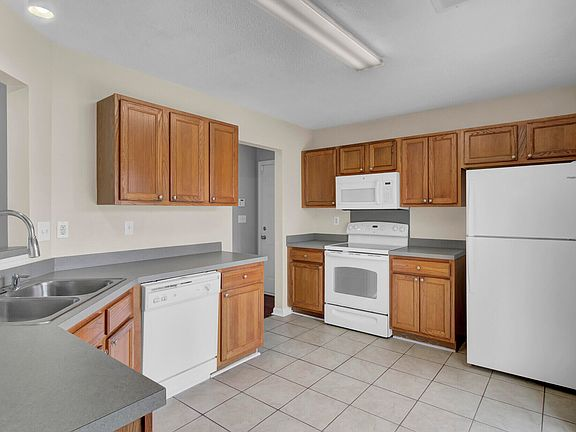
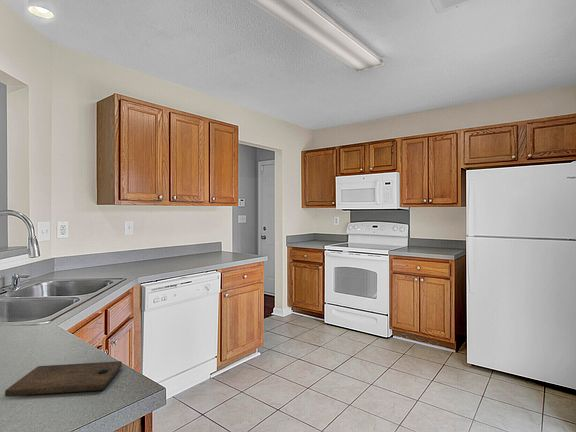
+ cutting board (68, 377)
